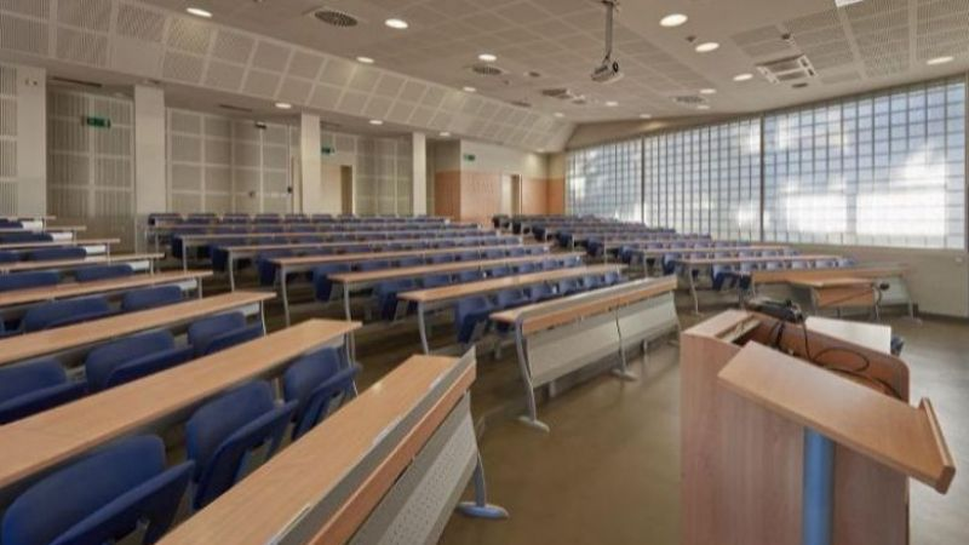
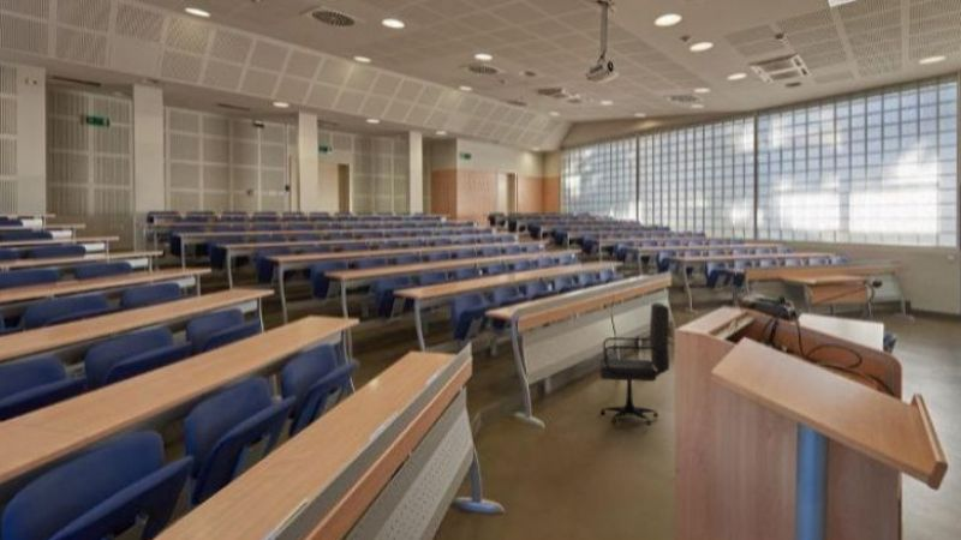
+ office chair (631, 361)
